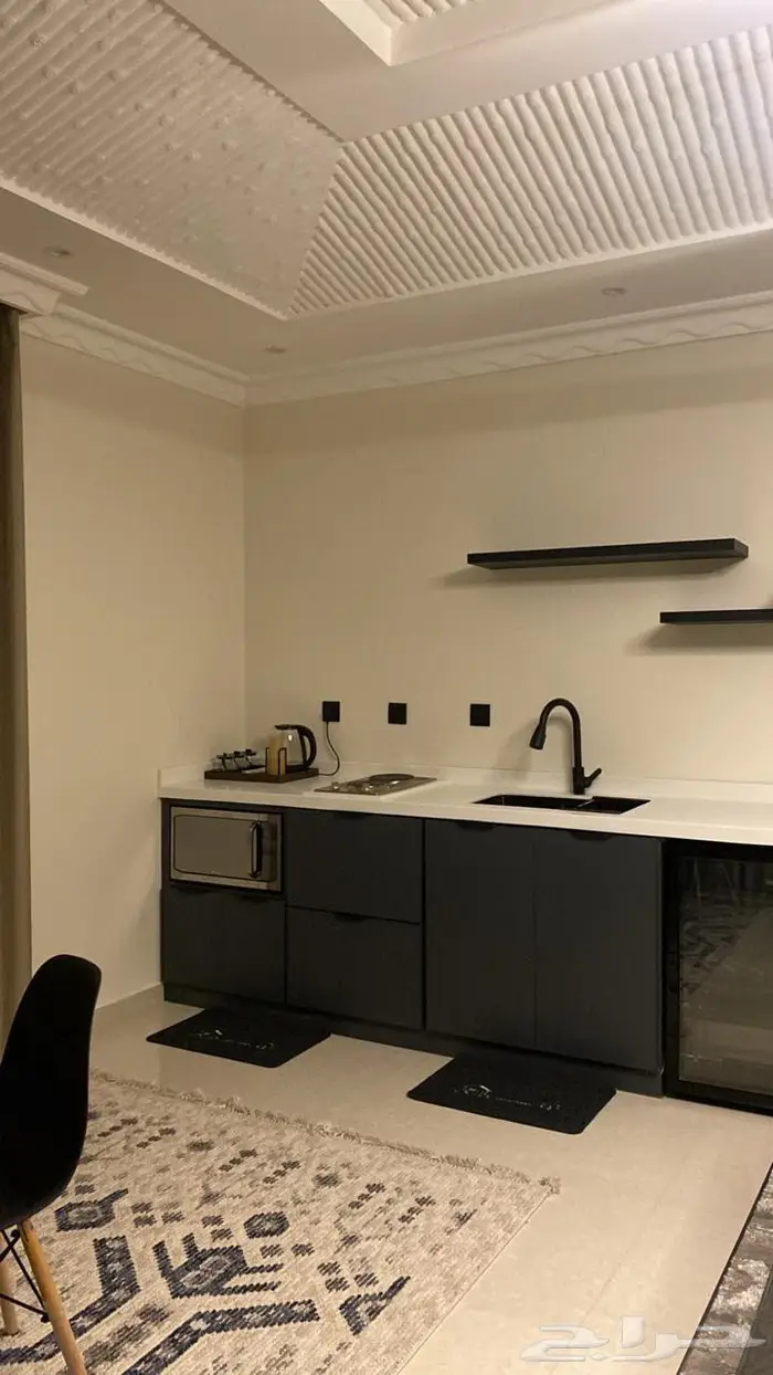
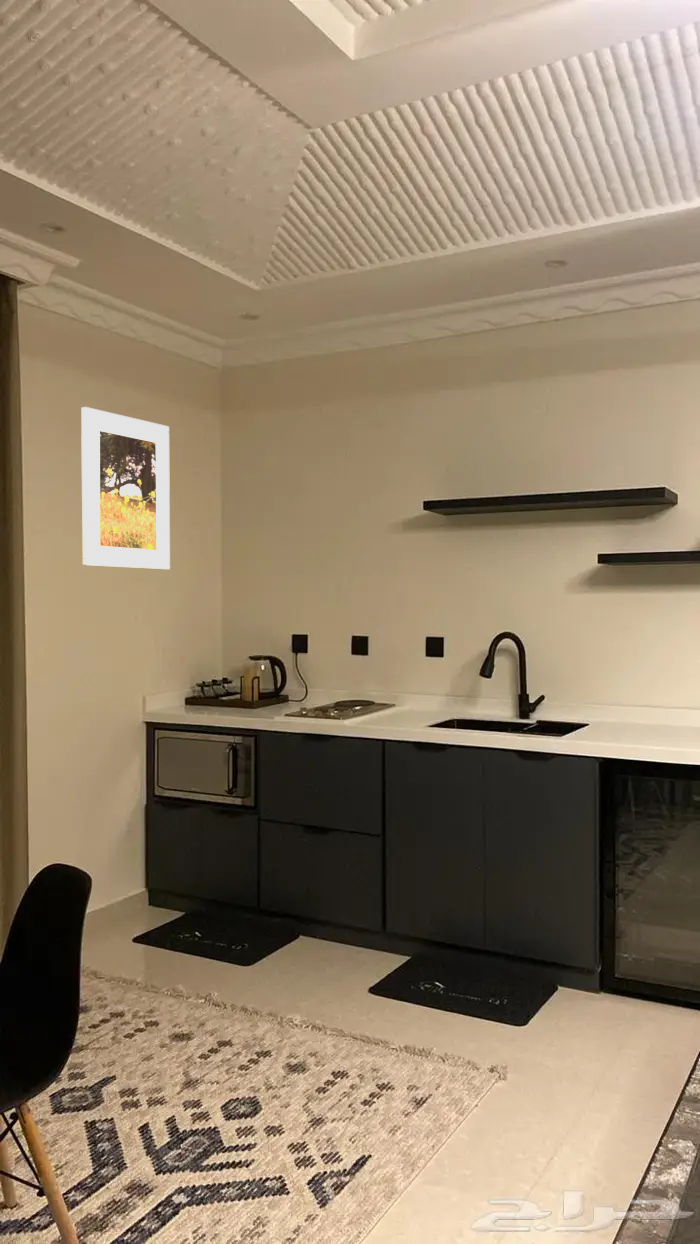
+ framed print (127, 492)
